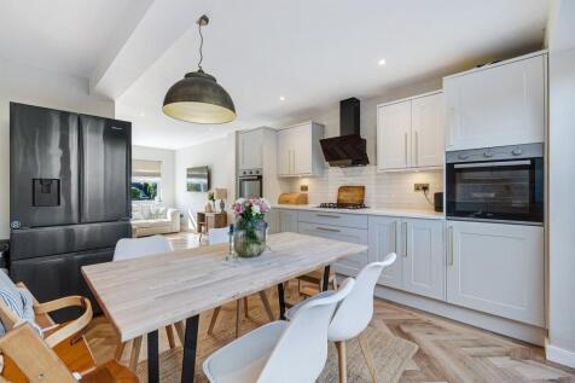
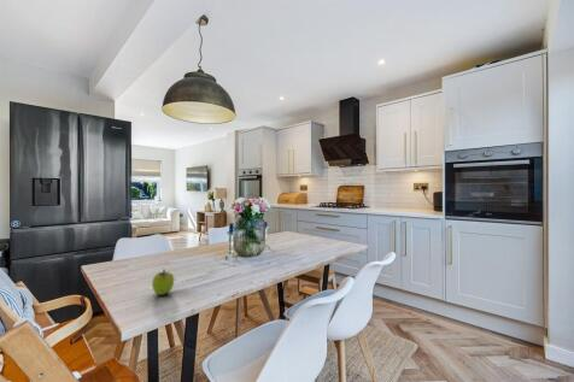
+ fruit (163, 281)
